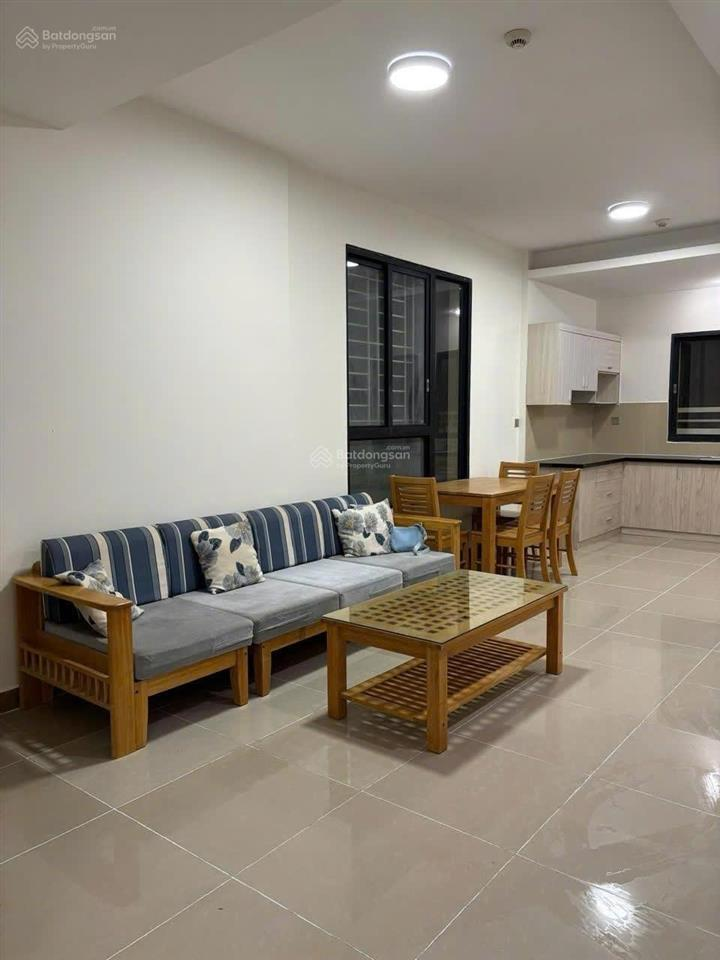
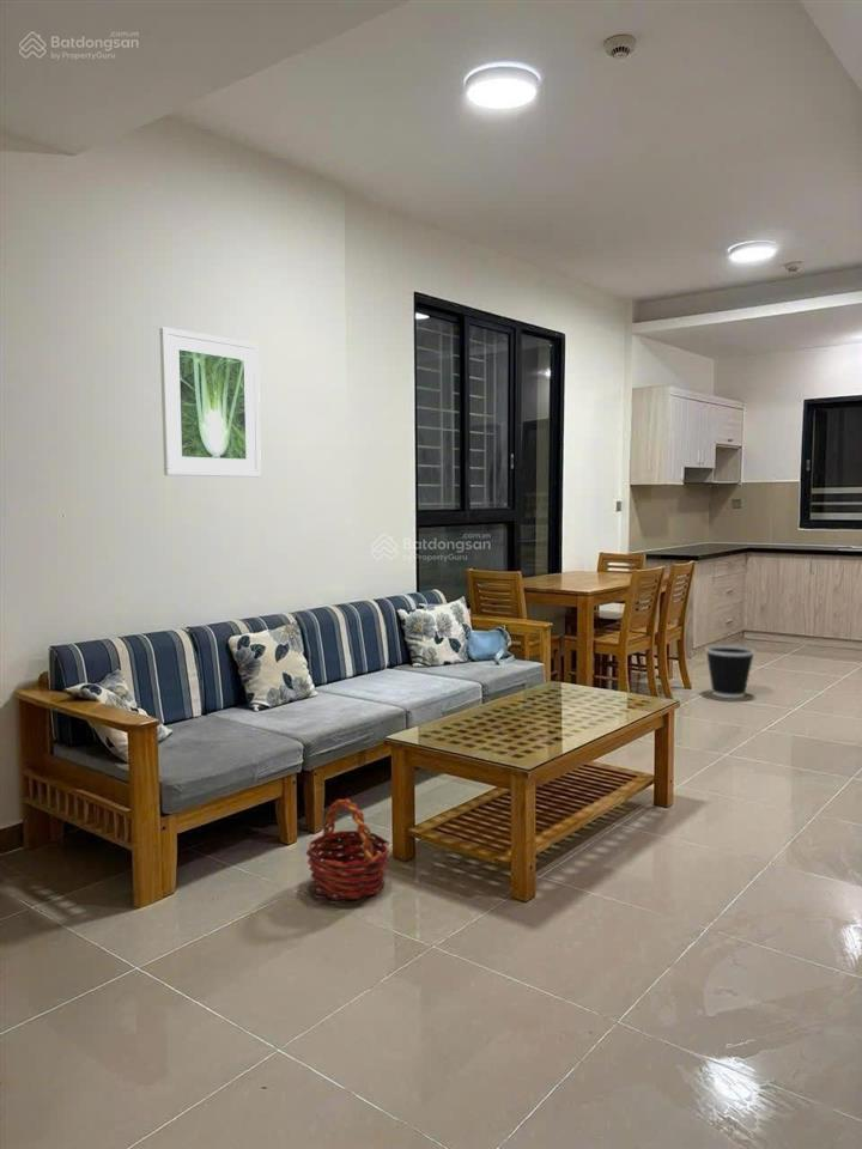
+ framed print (213, 406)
+ wastebasket (729, 671)
+ basket (348, 841)
